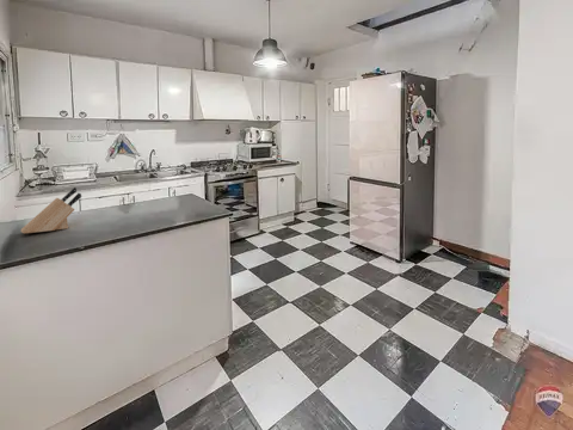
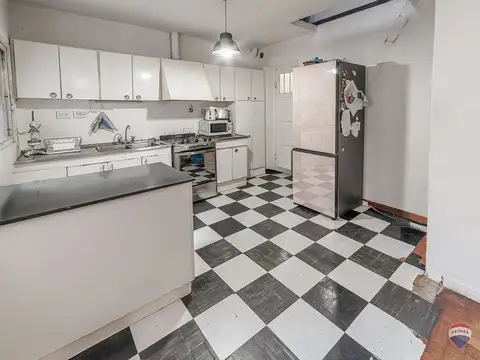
- knife block (51, 208)
